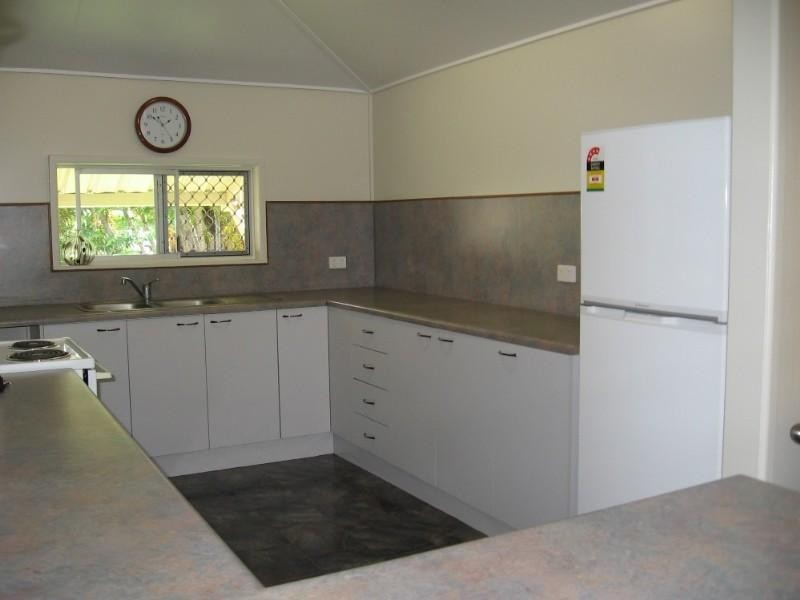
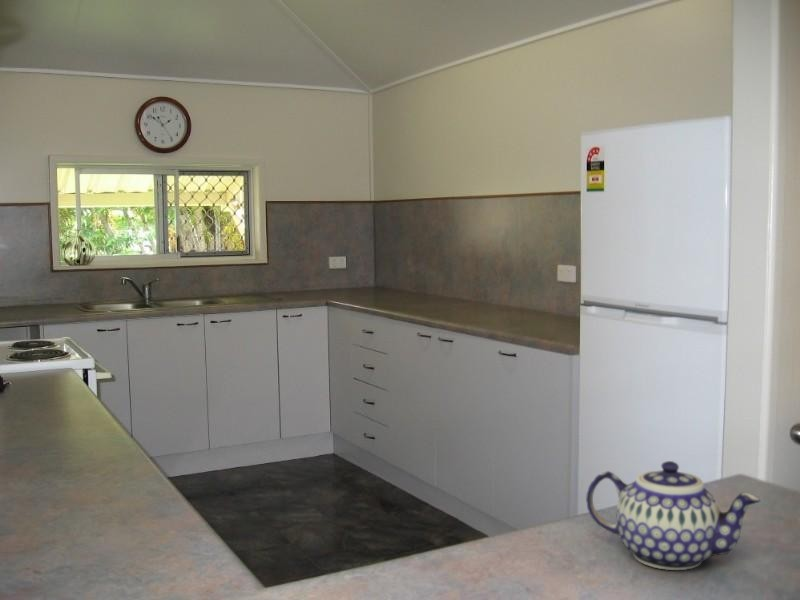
+ teapot (669, 509)
